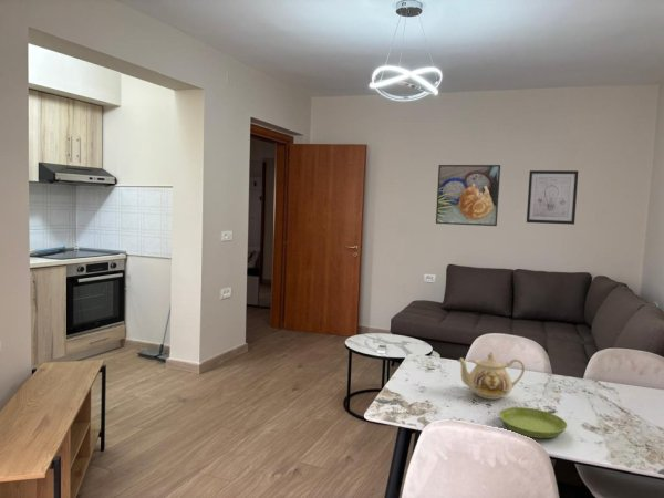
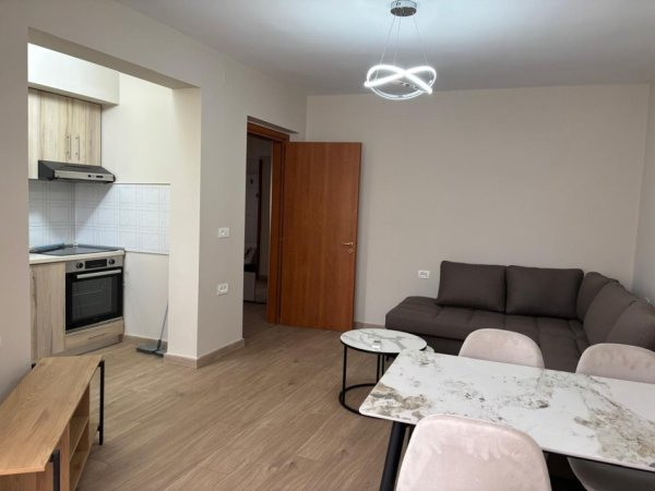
- wall art (551, 197)
- saucer (531, 423)
- teapot (489, 373)
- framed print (467, 195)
